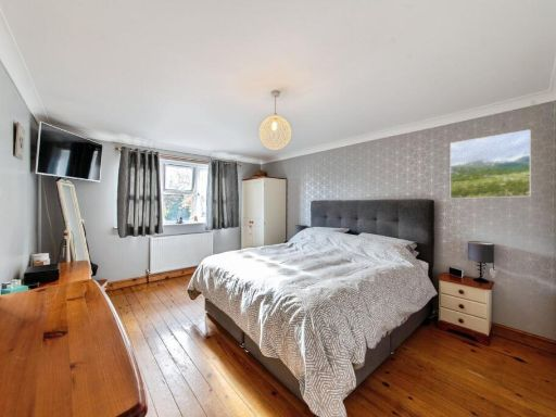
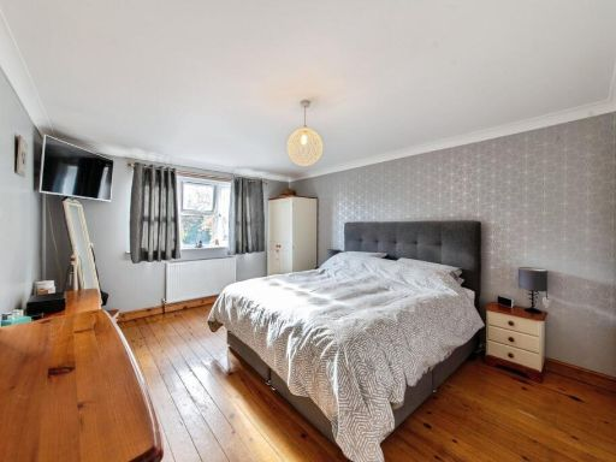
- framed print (486, 167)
